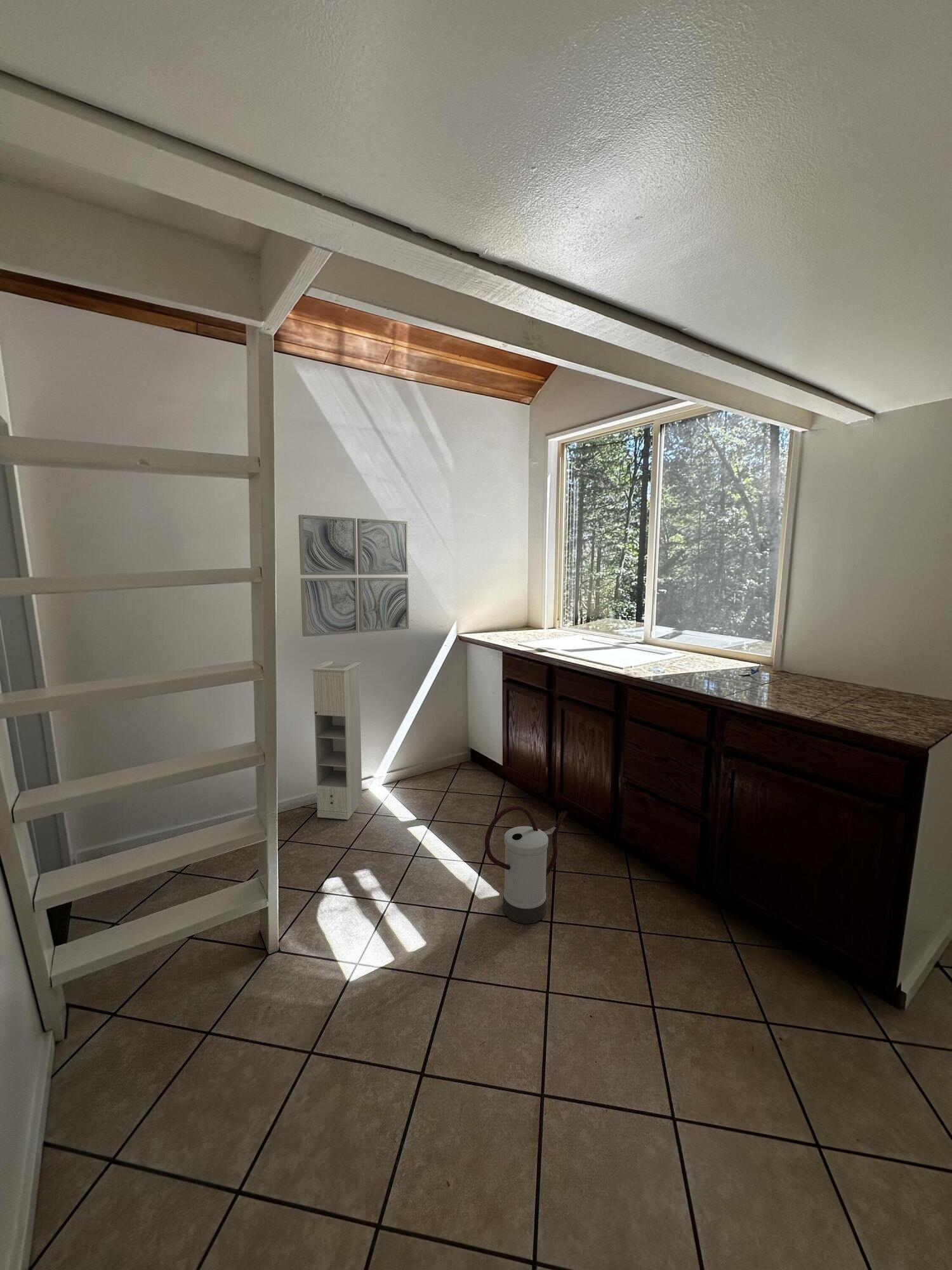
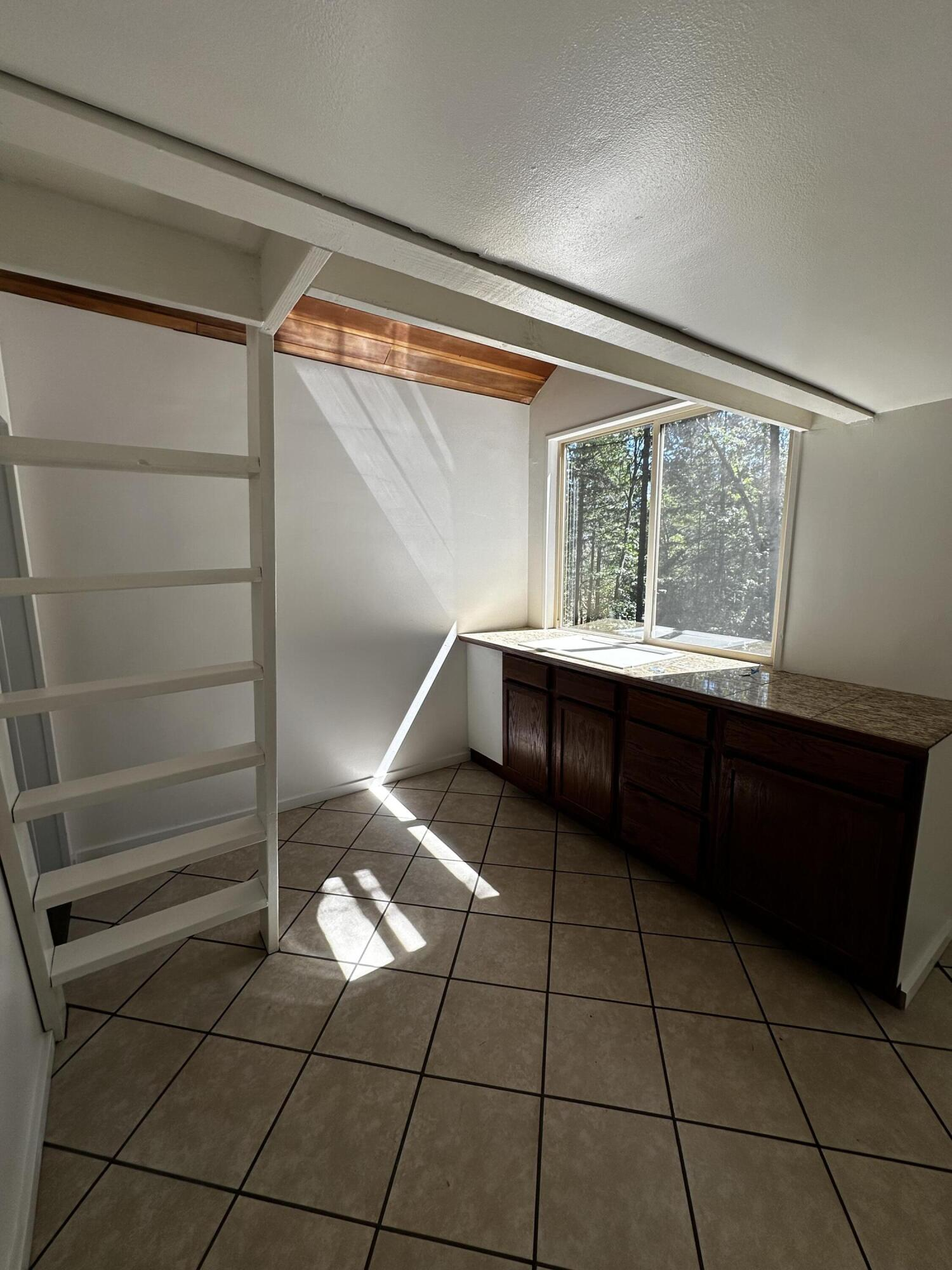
- cabinet (338, 739)
- watering can (527, 855)
- wall art (358, 574)
